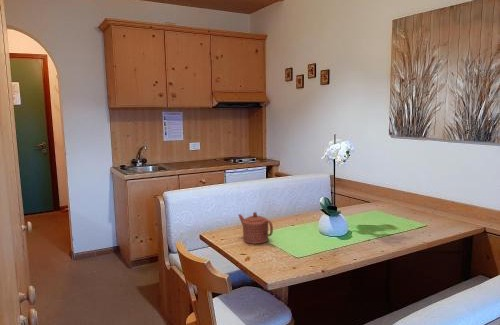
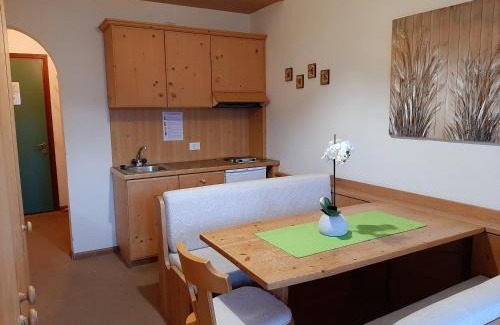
- teapot (255, 225)
